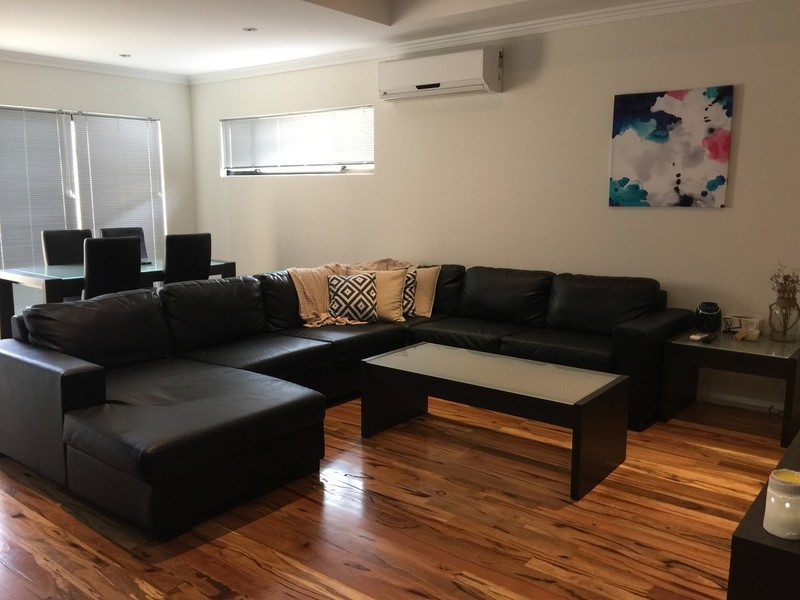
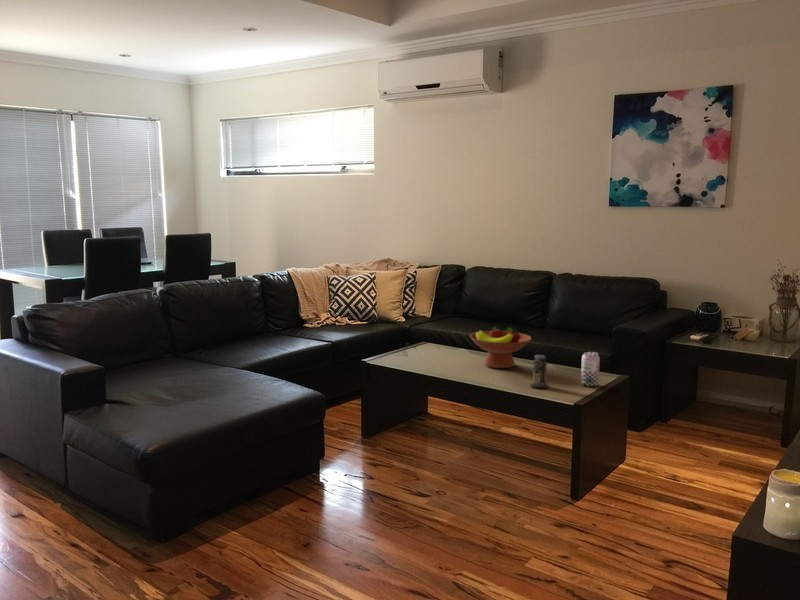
+ candle (540, 371)
+ beer can (590, 369)
+ fruit bowl (500, 345)
